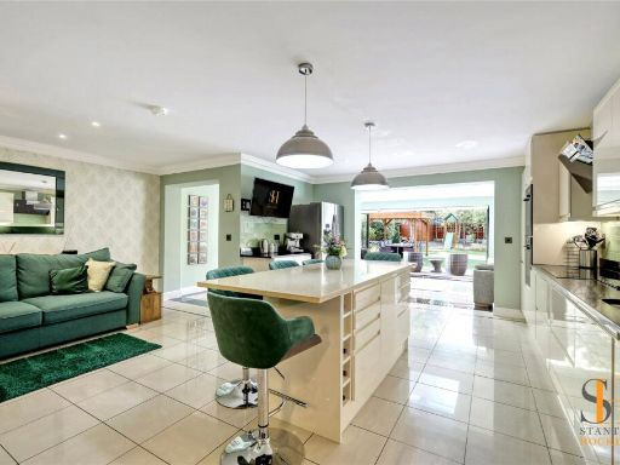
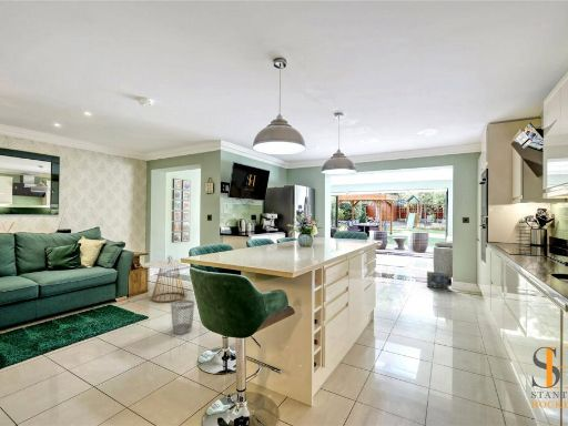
+ box (437, 280)
+ wastebasket (182, 316)
+ side table (170, 276)
